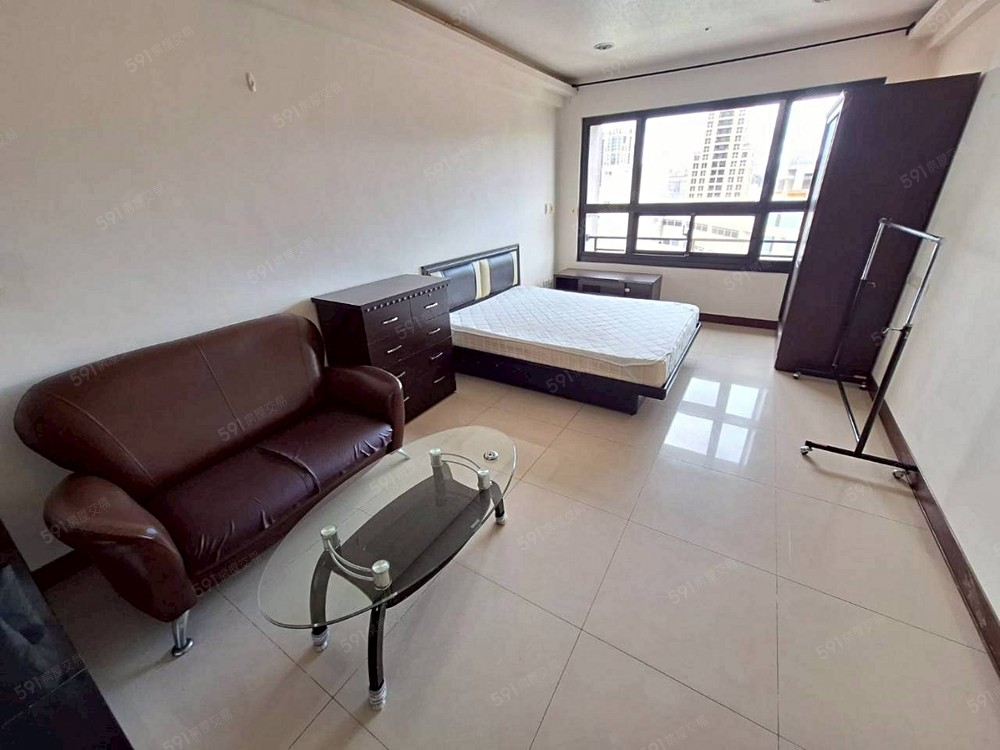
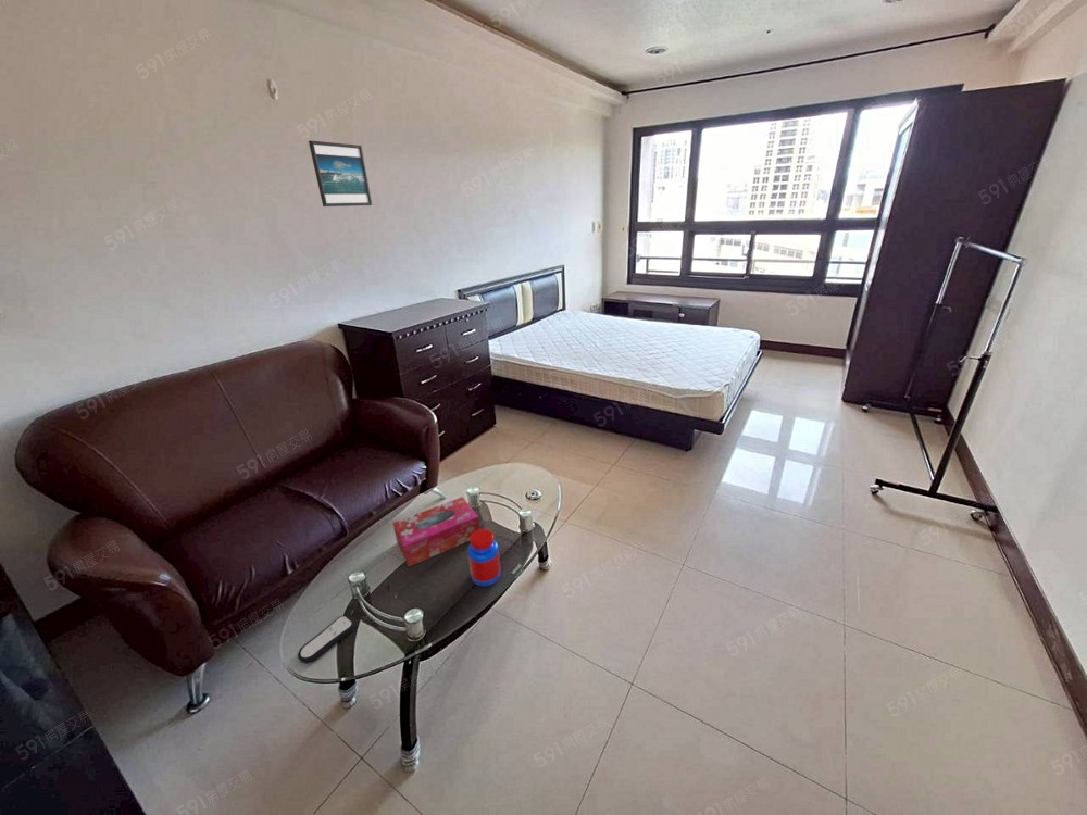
+ tissue box (437, 529)
+ remote control (326, 638)
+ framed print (342, 175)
+ jar (484, 556)
